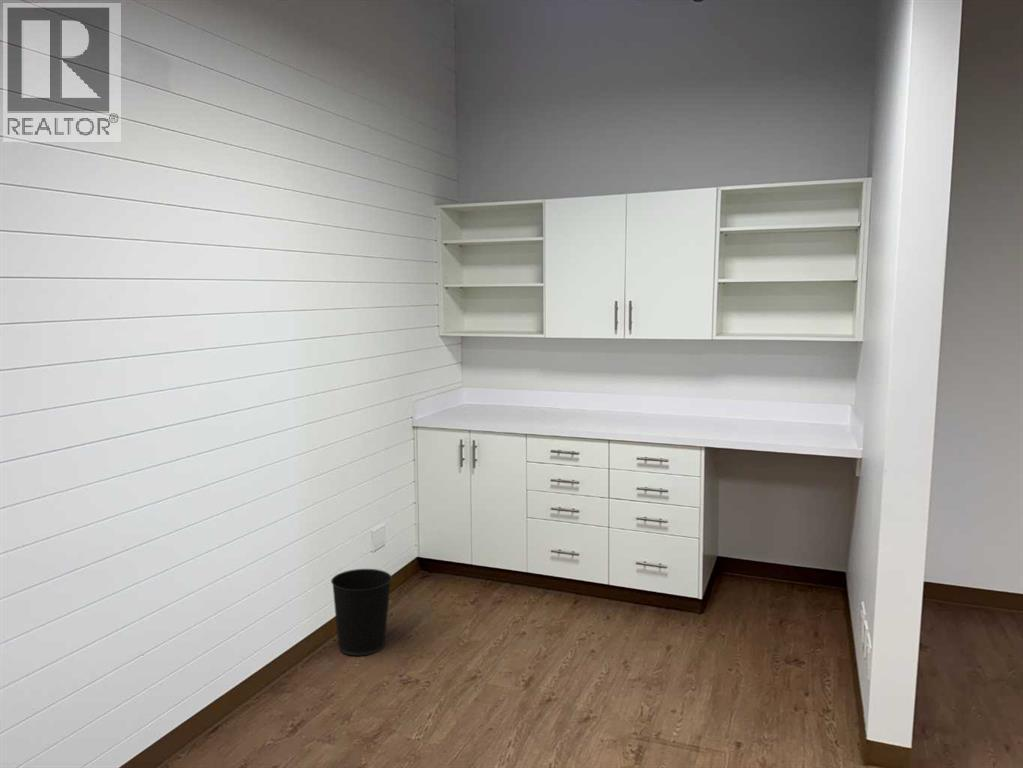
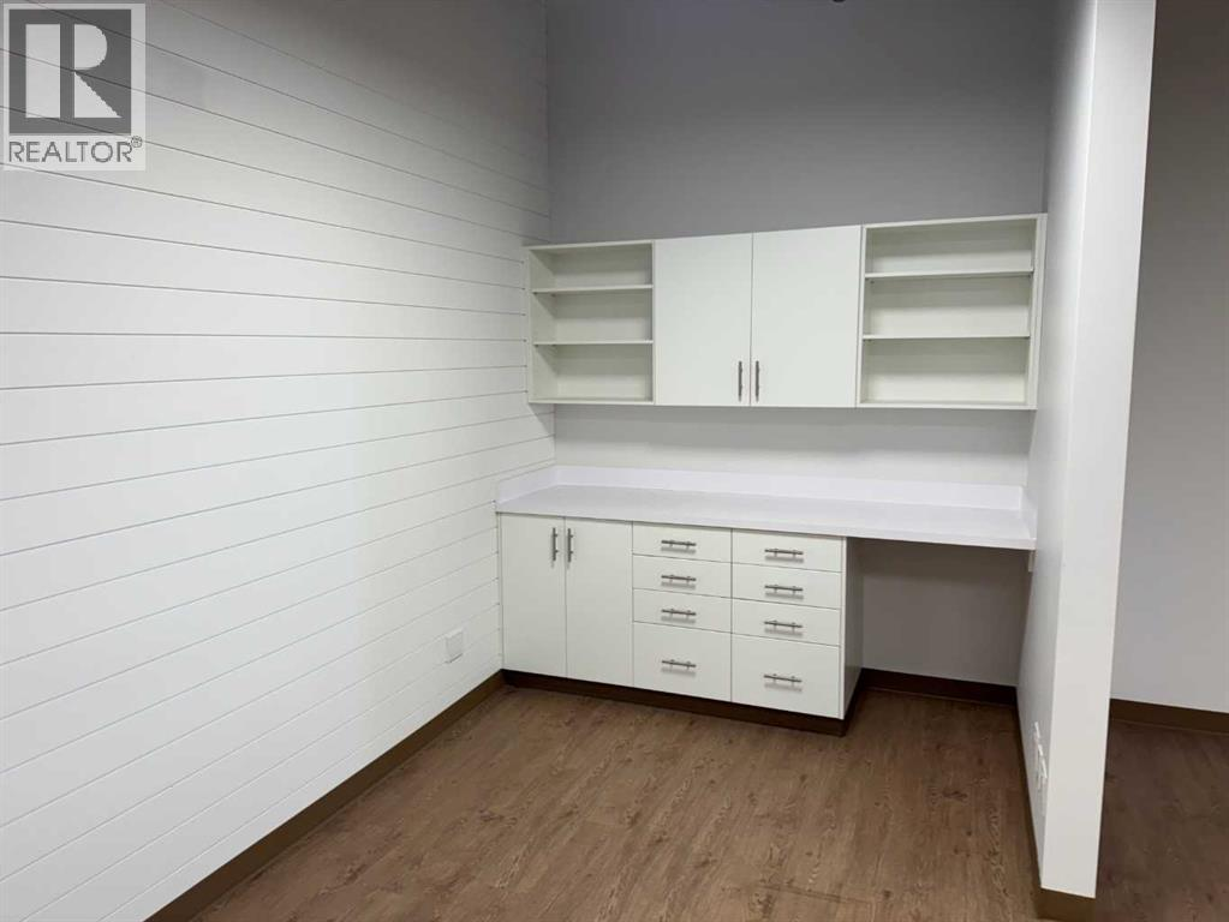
- wastebasket (361, 612)
